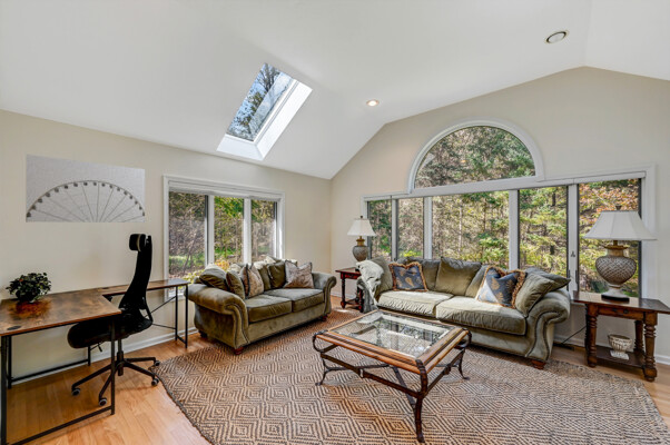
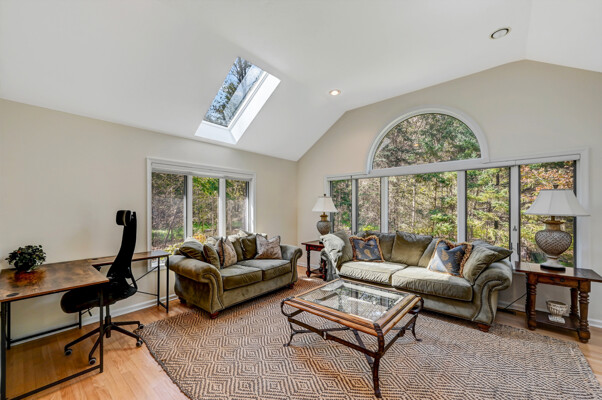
- wall art (92, 192)
